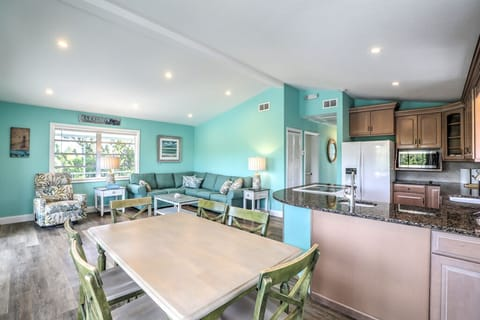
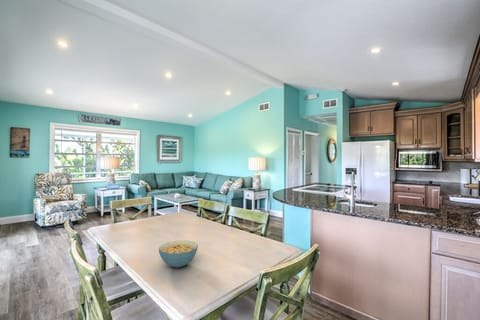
+ cereal bowl (178, 255)
